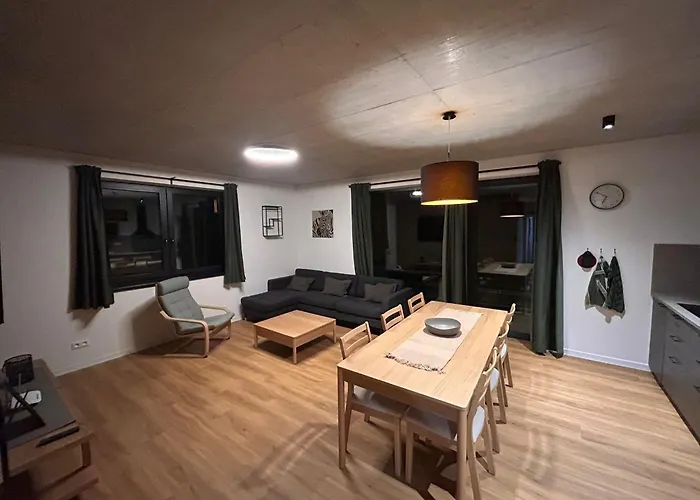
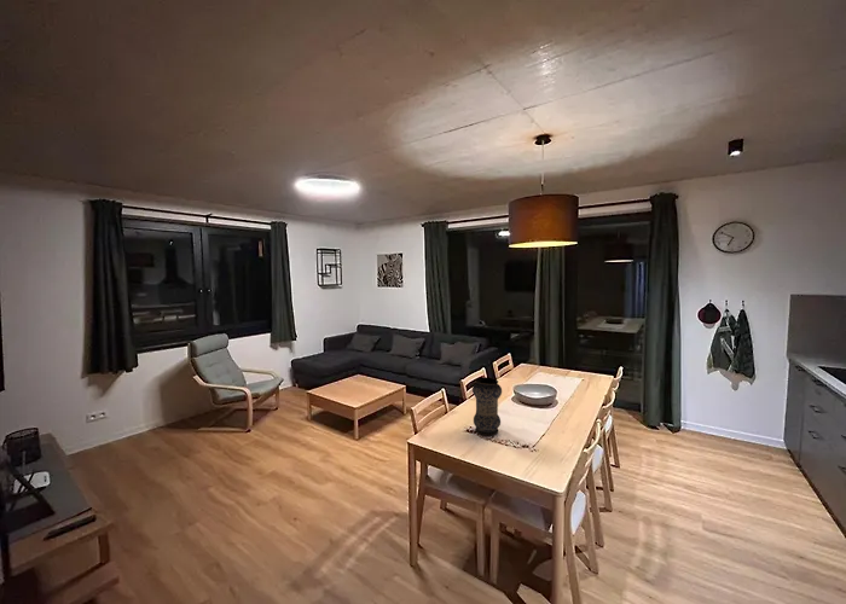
+ vase (487, 405)
